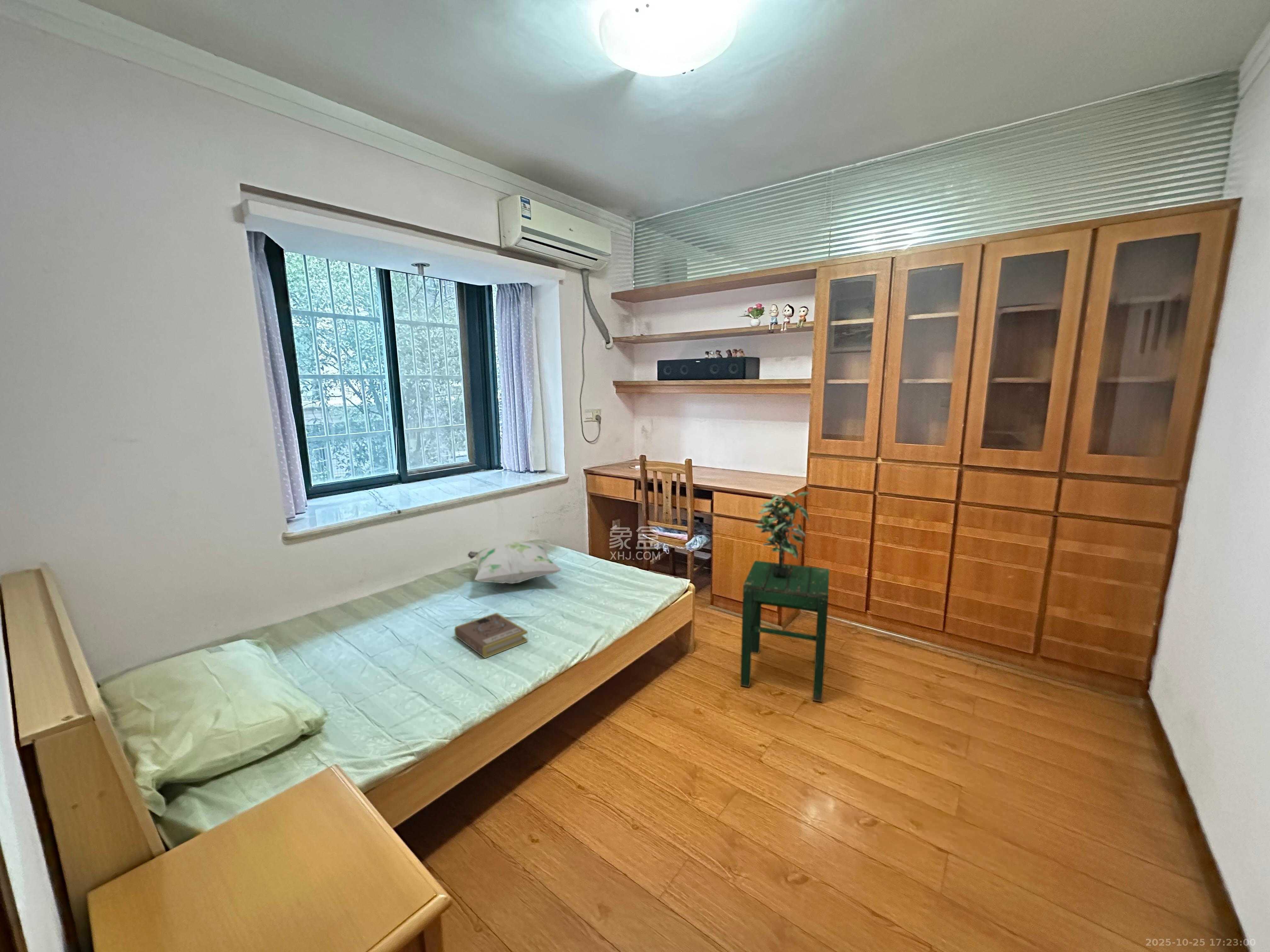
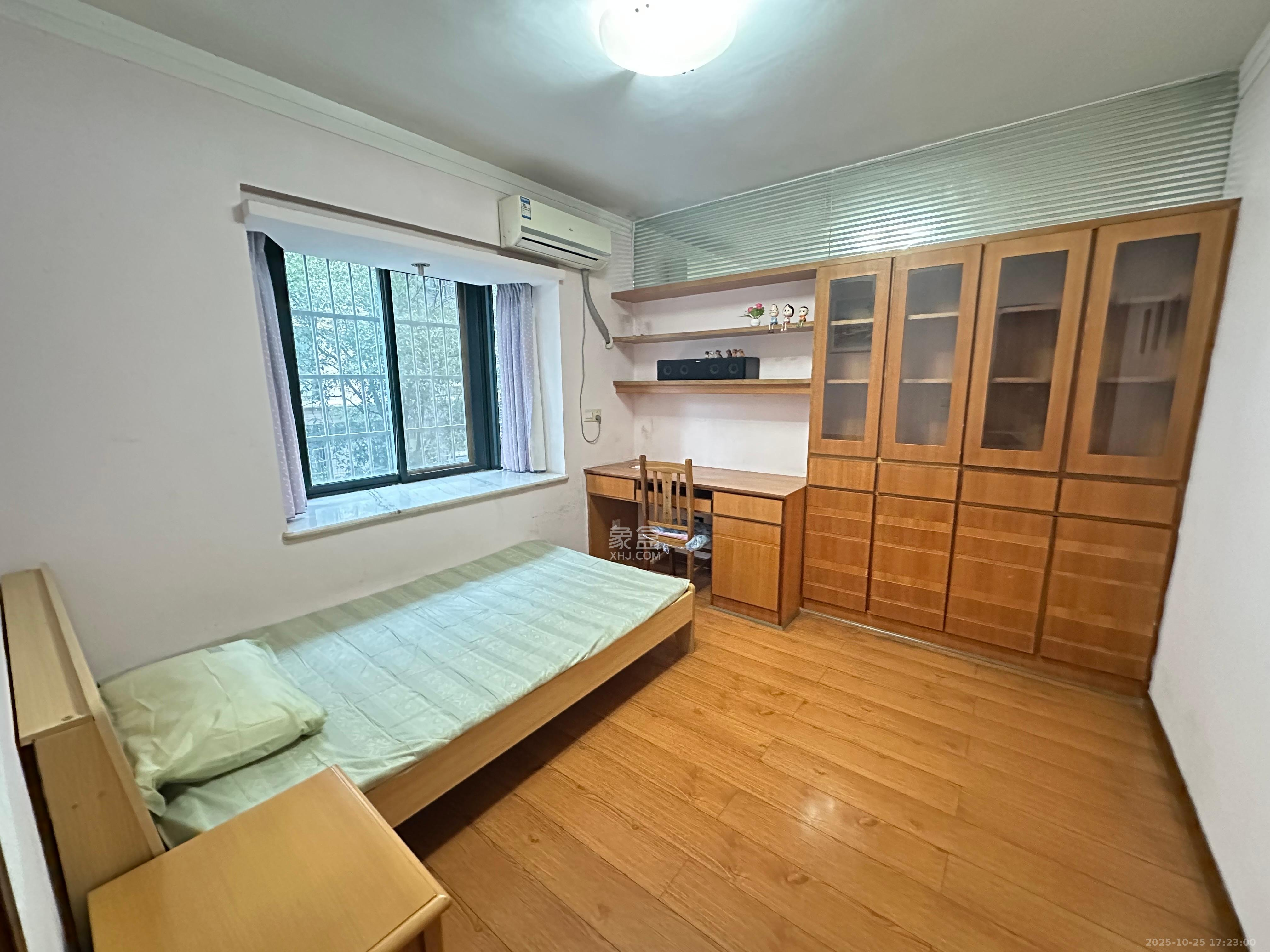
- decorative pillow (512, 561)
- stool (786, 631)
- potted plant (782, 532)
- book (490, 634)
